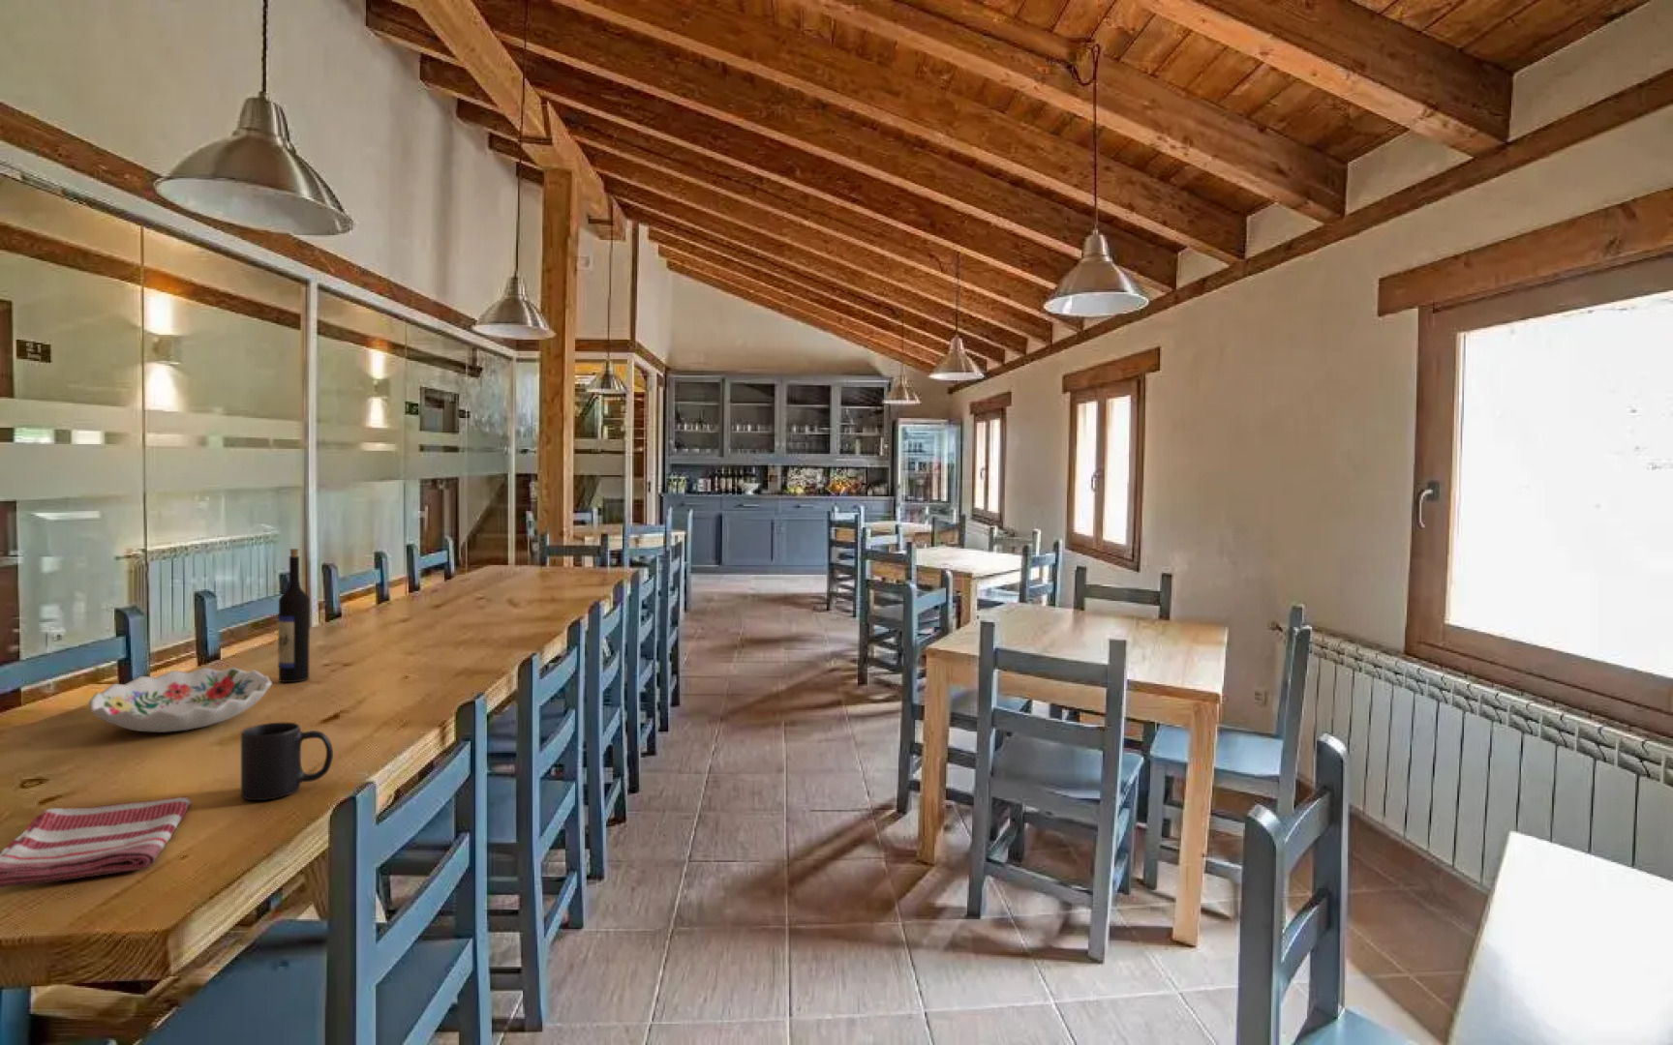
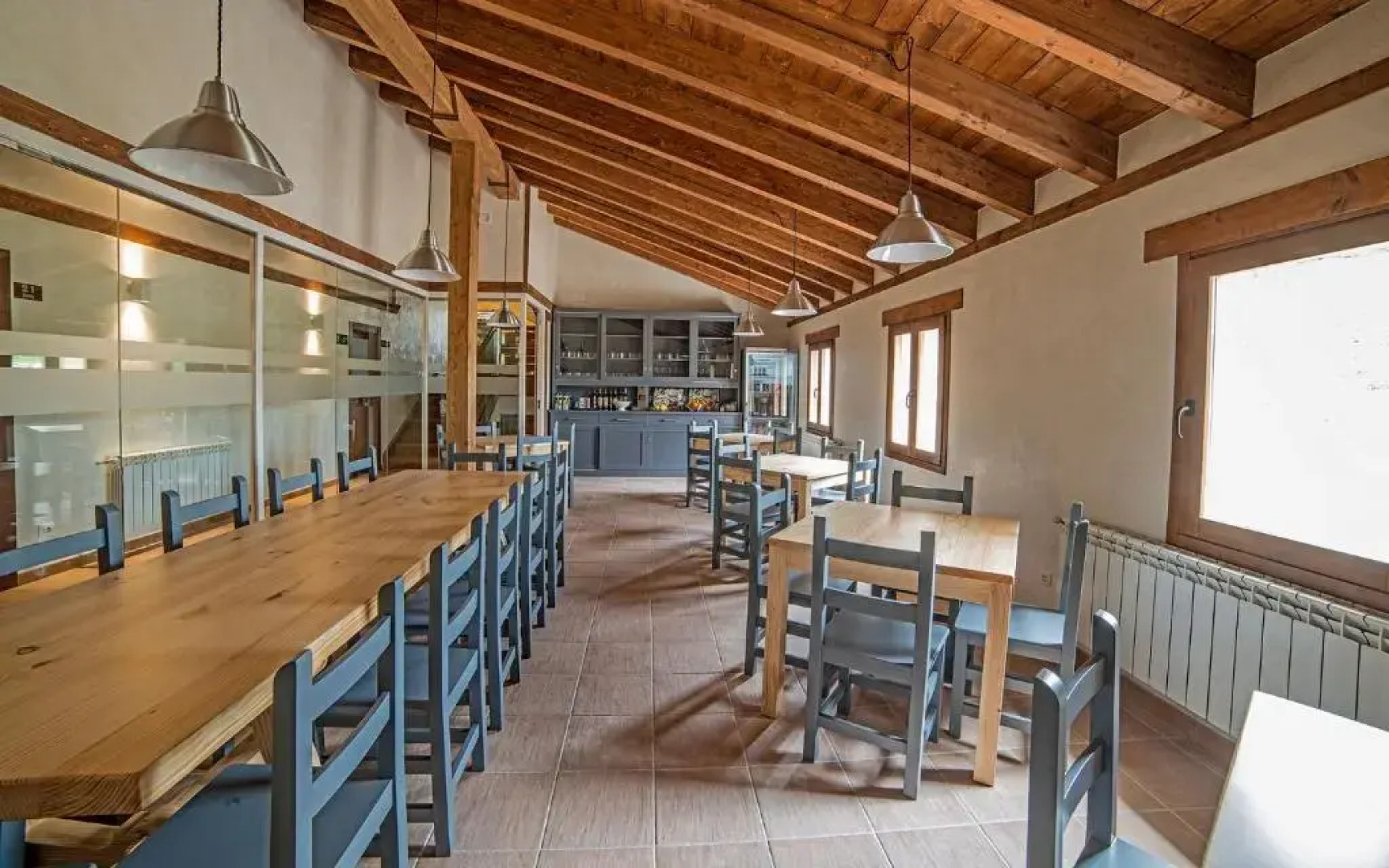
- dish towel (96, 834)
- wine bottle (294, 614)
- mug (288, 758)
- decorative bowl (184, 702)
